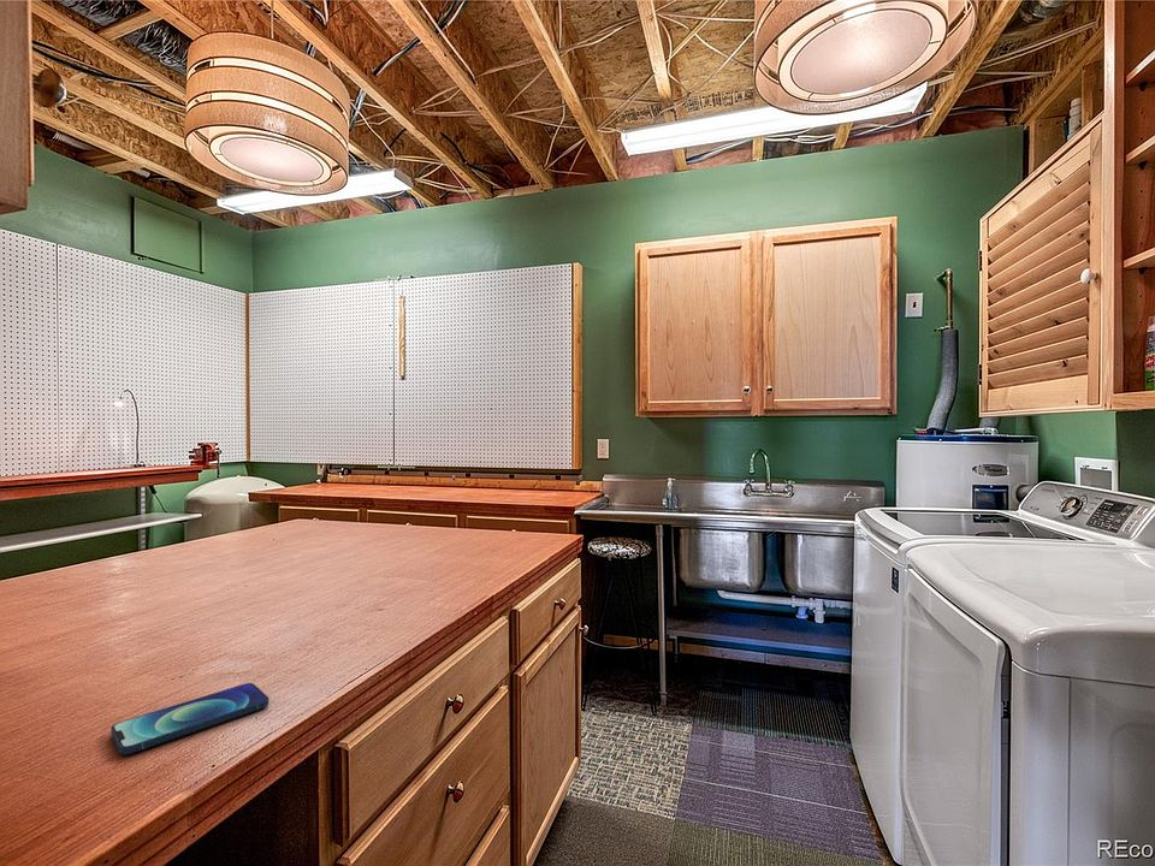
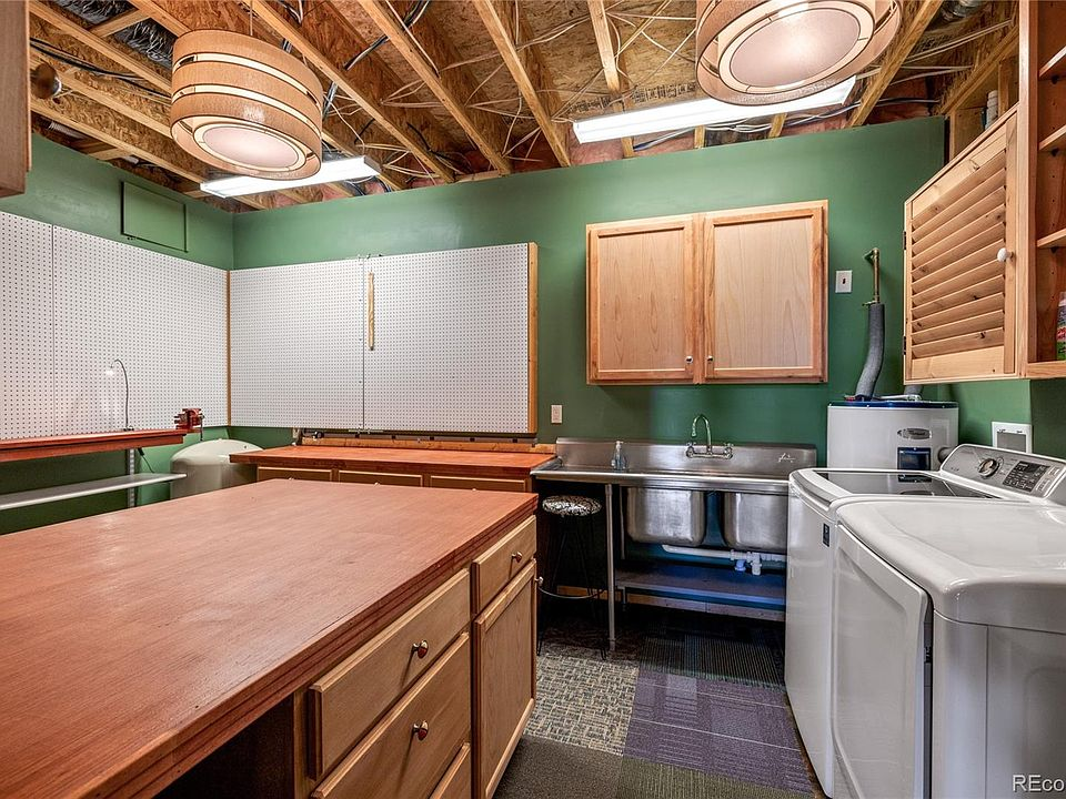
- smartphone (194, 714)
